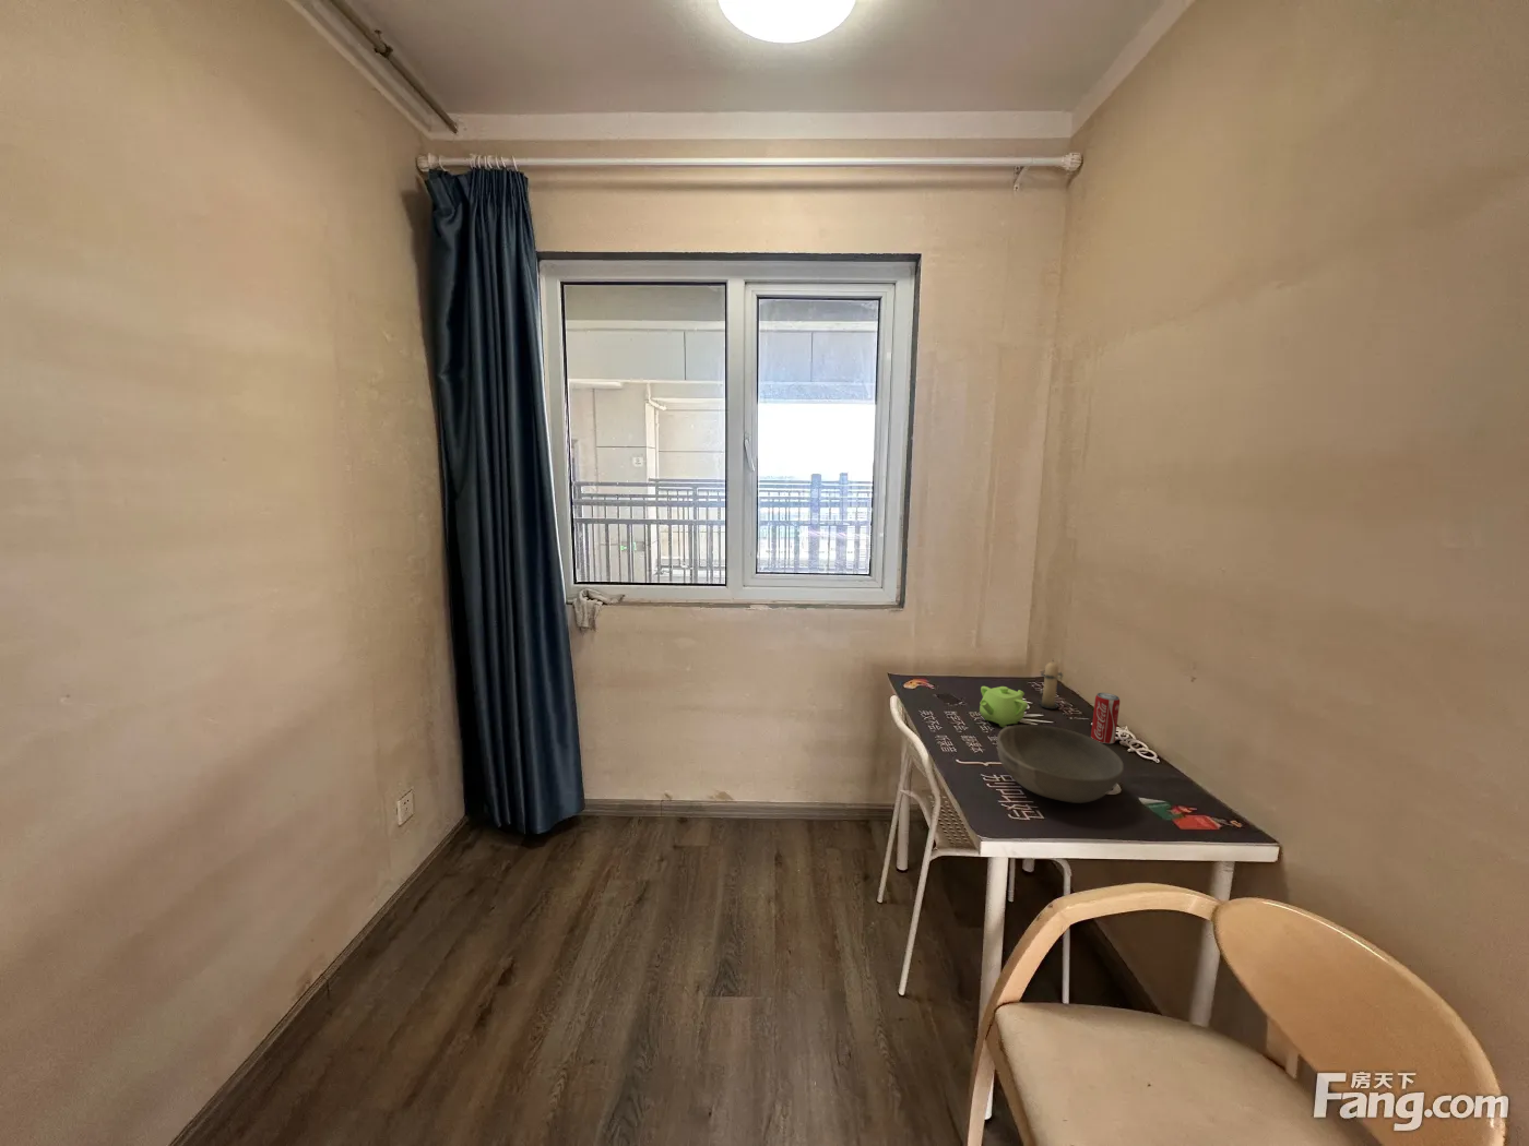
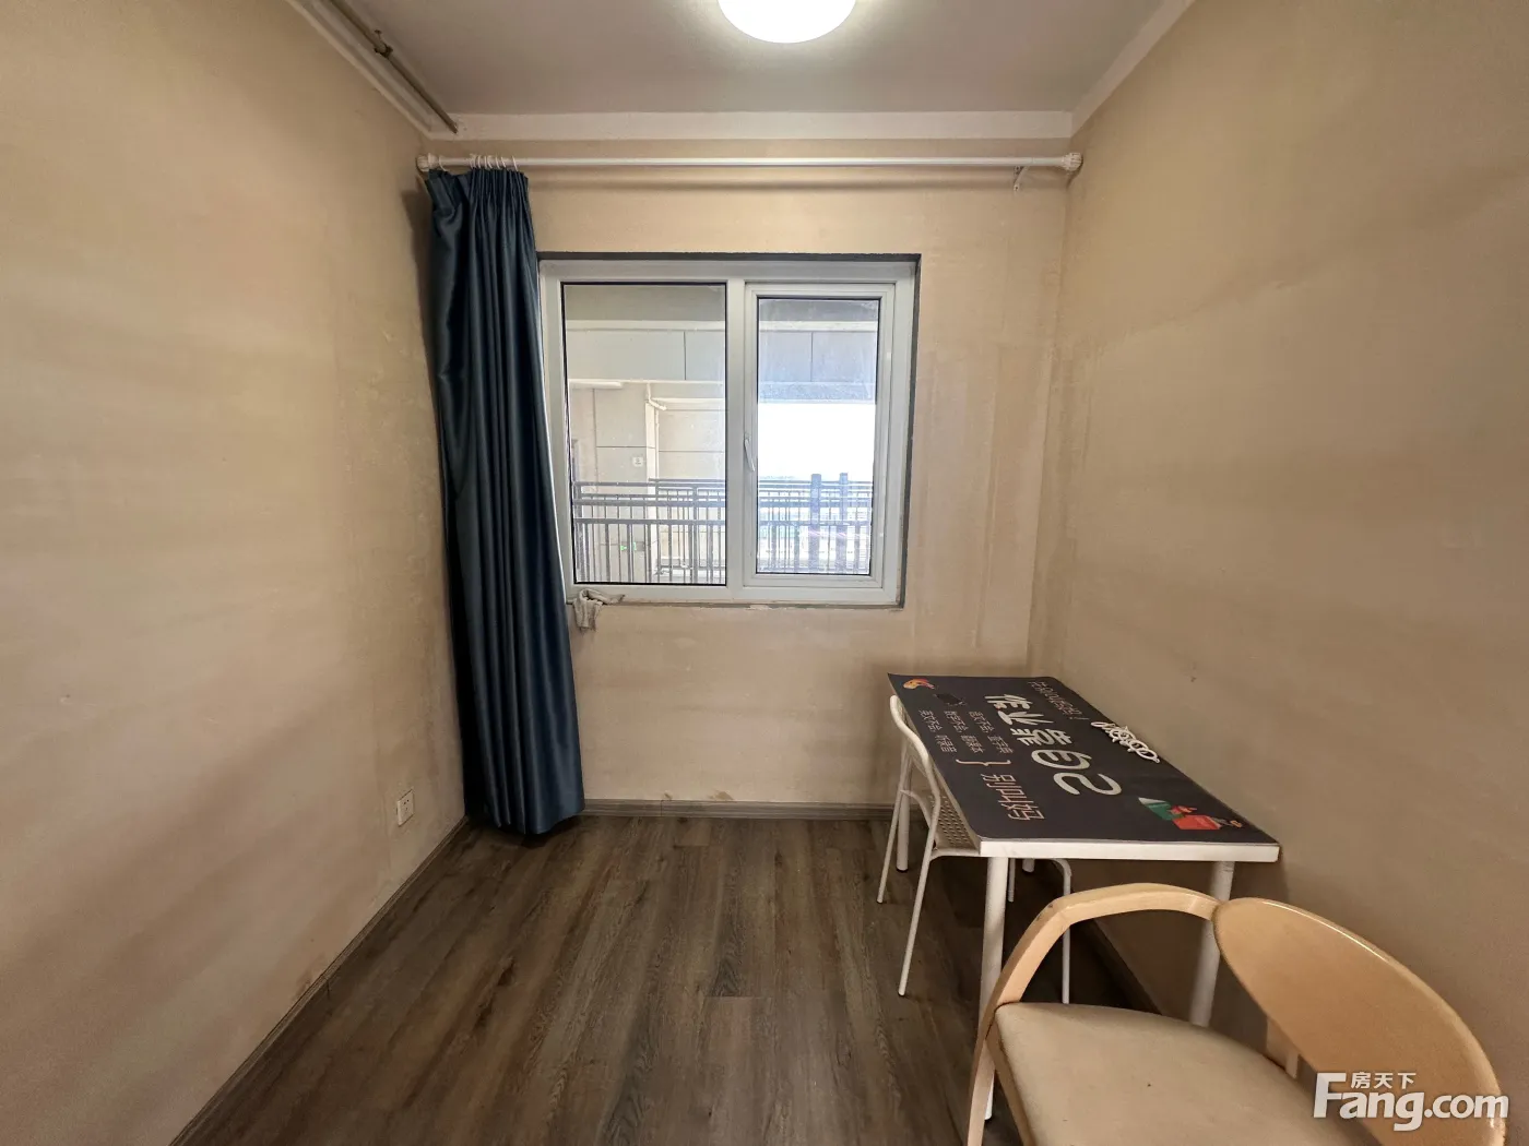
- beverage can (1105, 717)
- candle (1050, 683)
- teapot (1003, 704)
- bowl (1055, 767)
